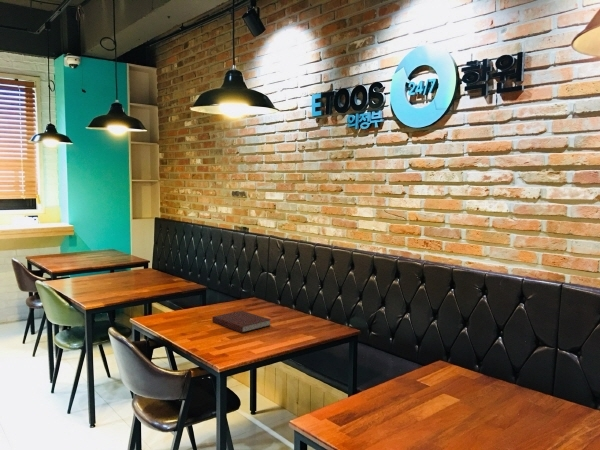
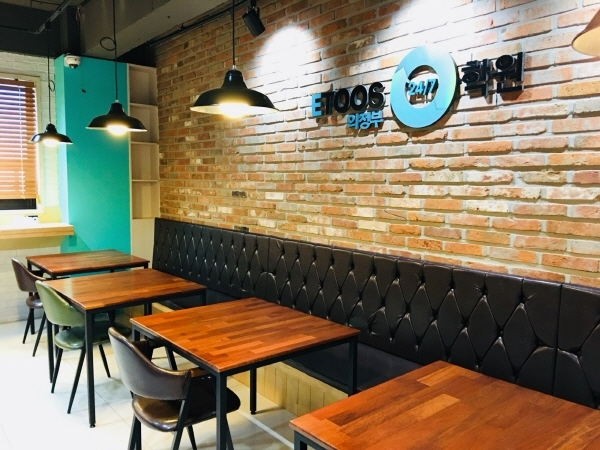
- notebook (241, 321)
